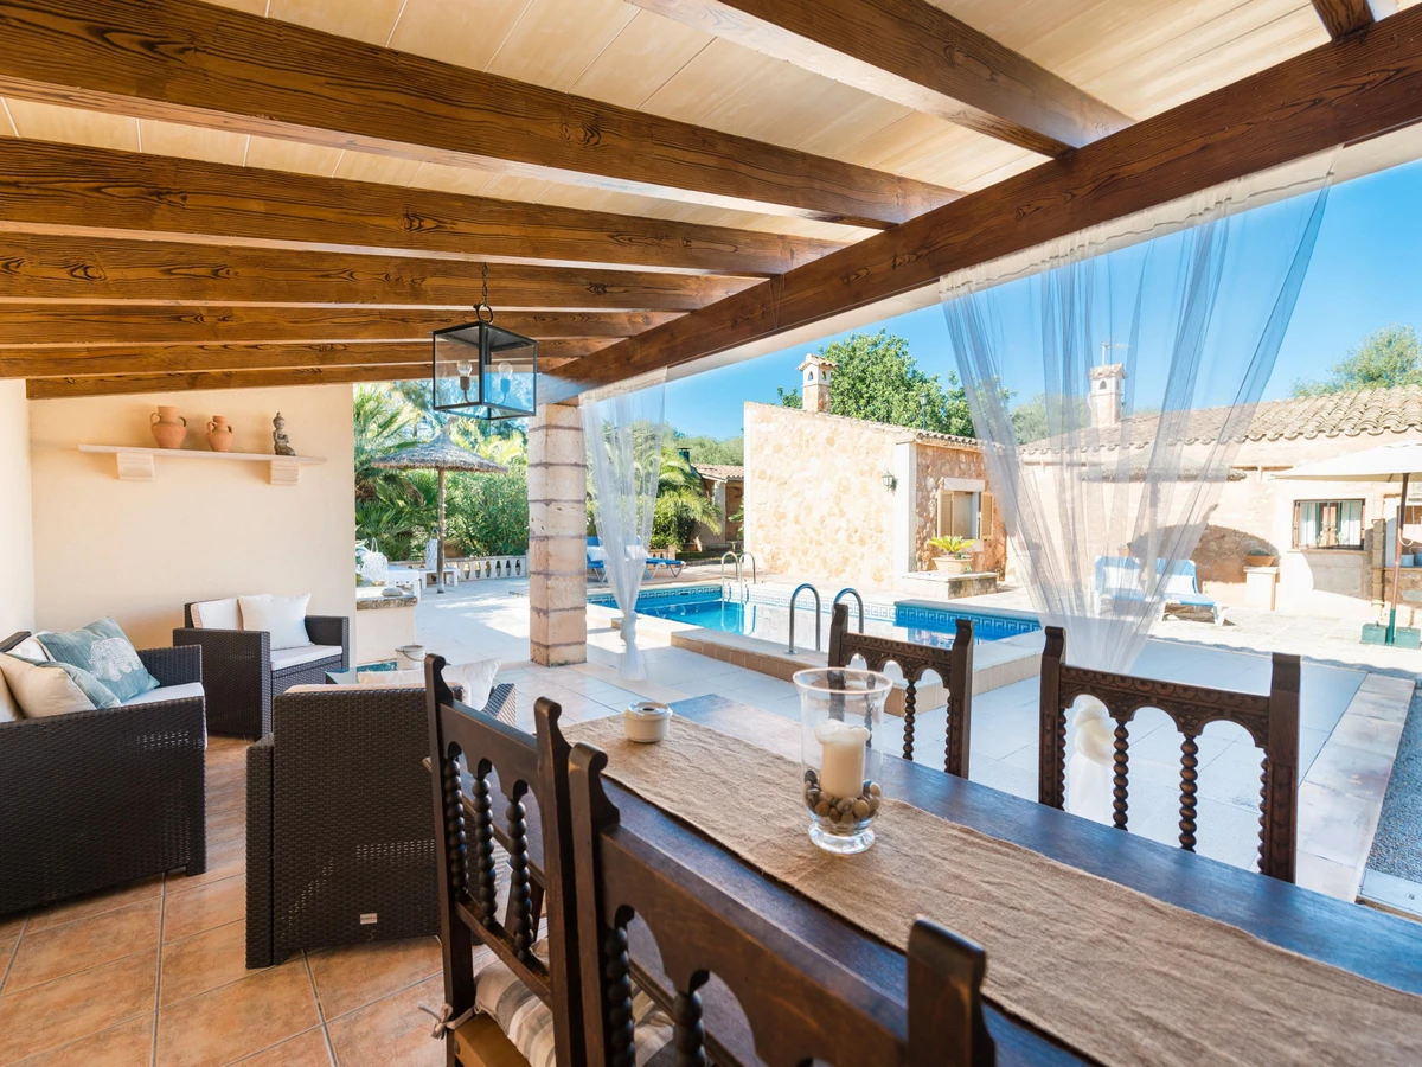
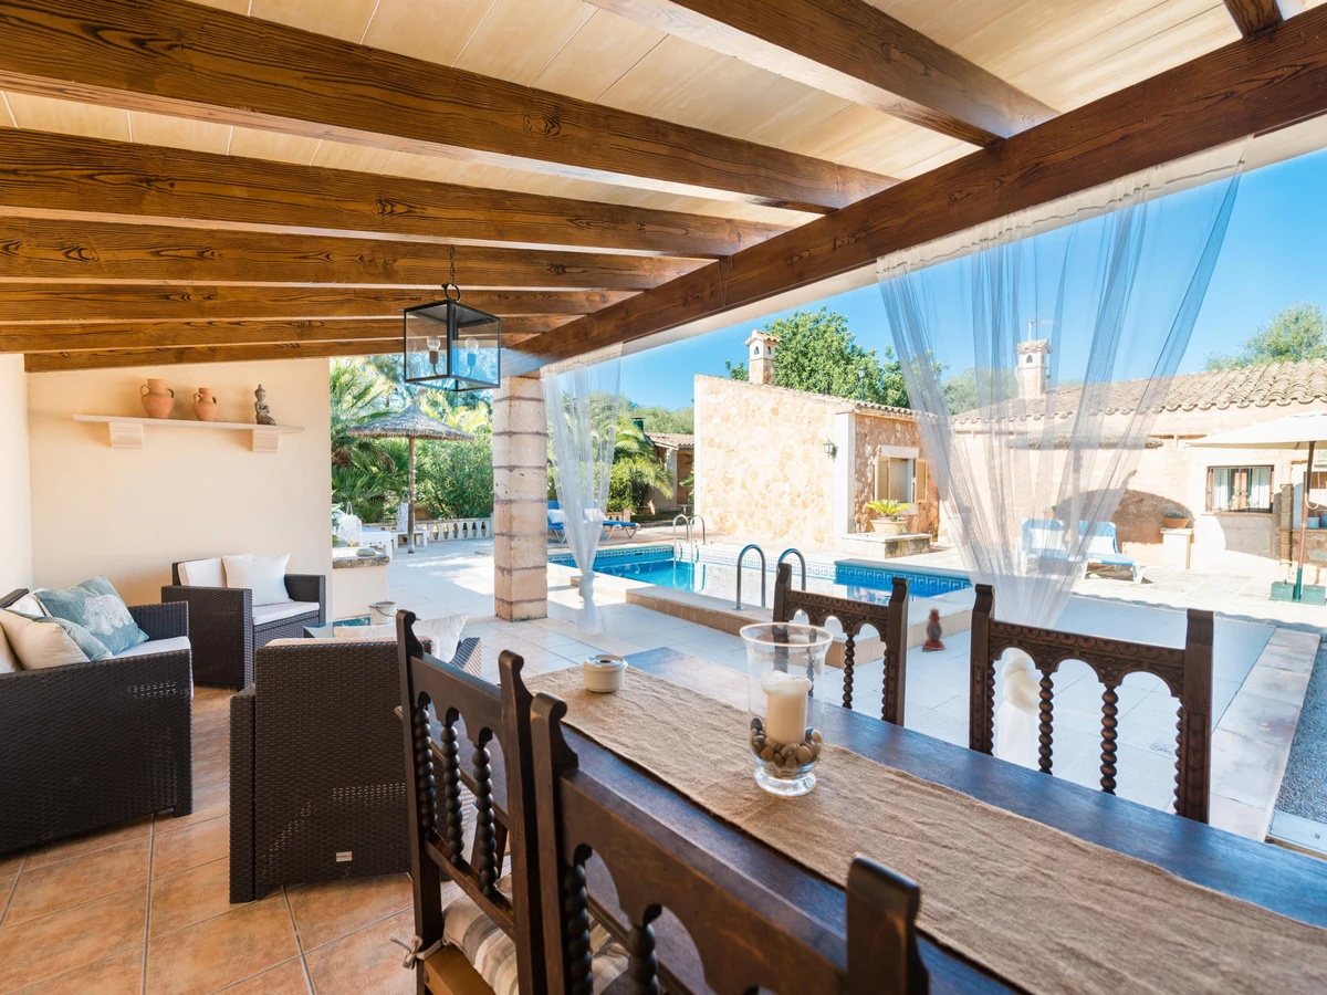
+ lantern (936, 627)
